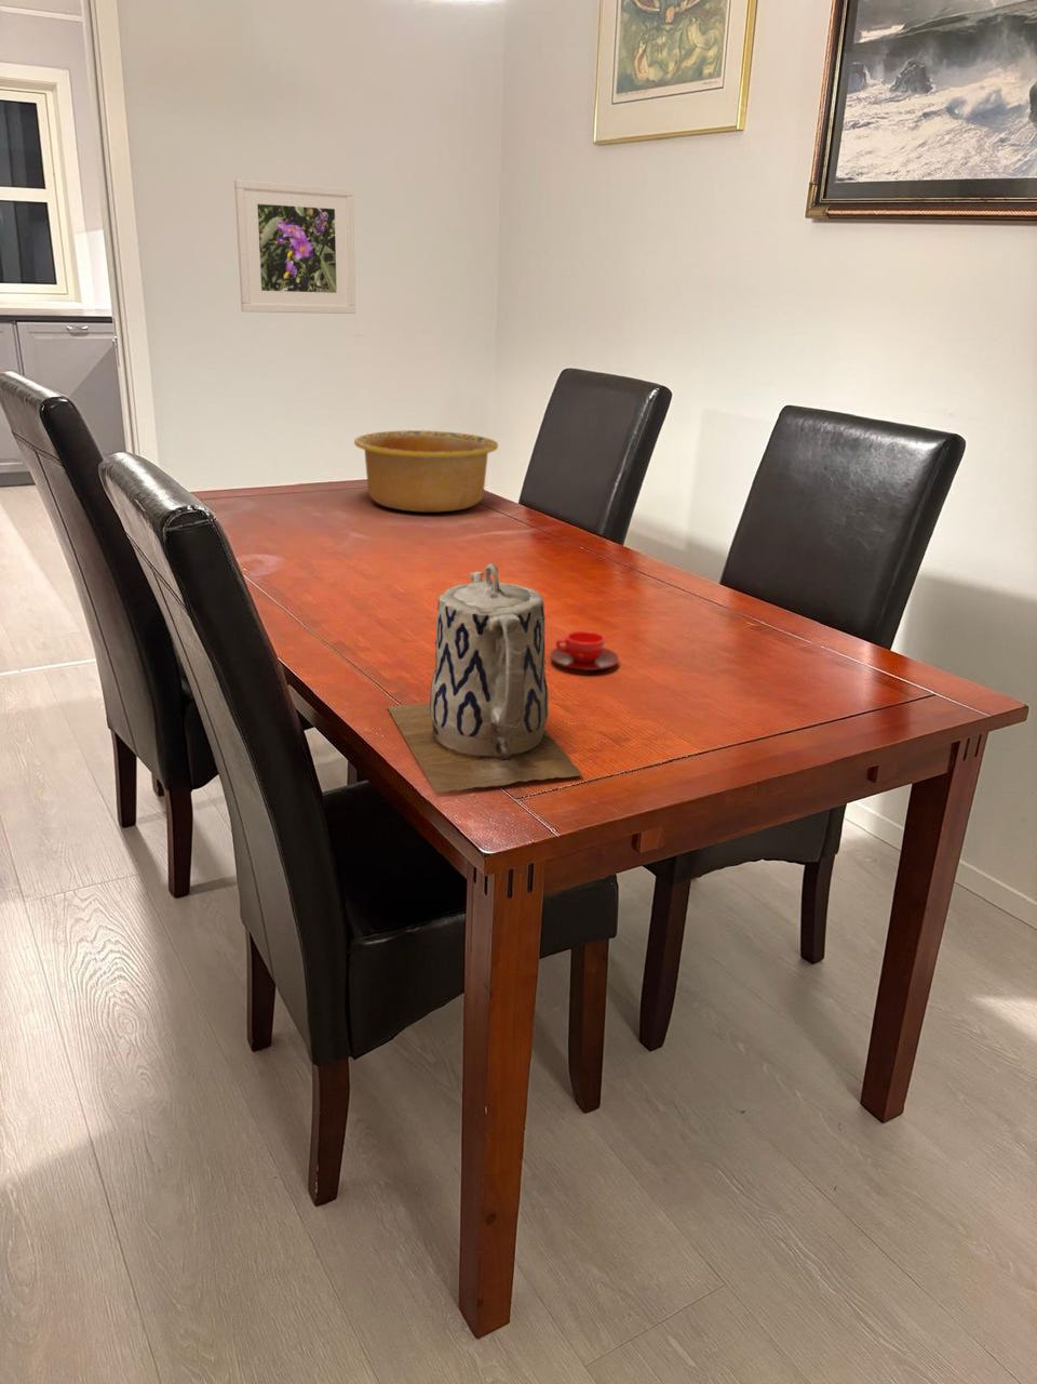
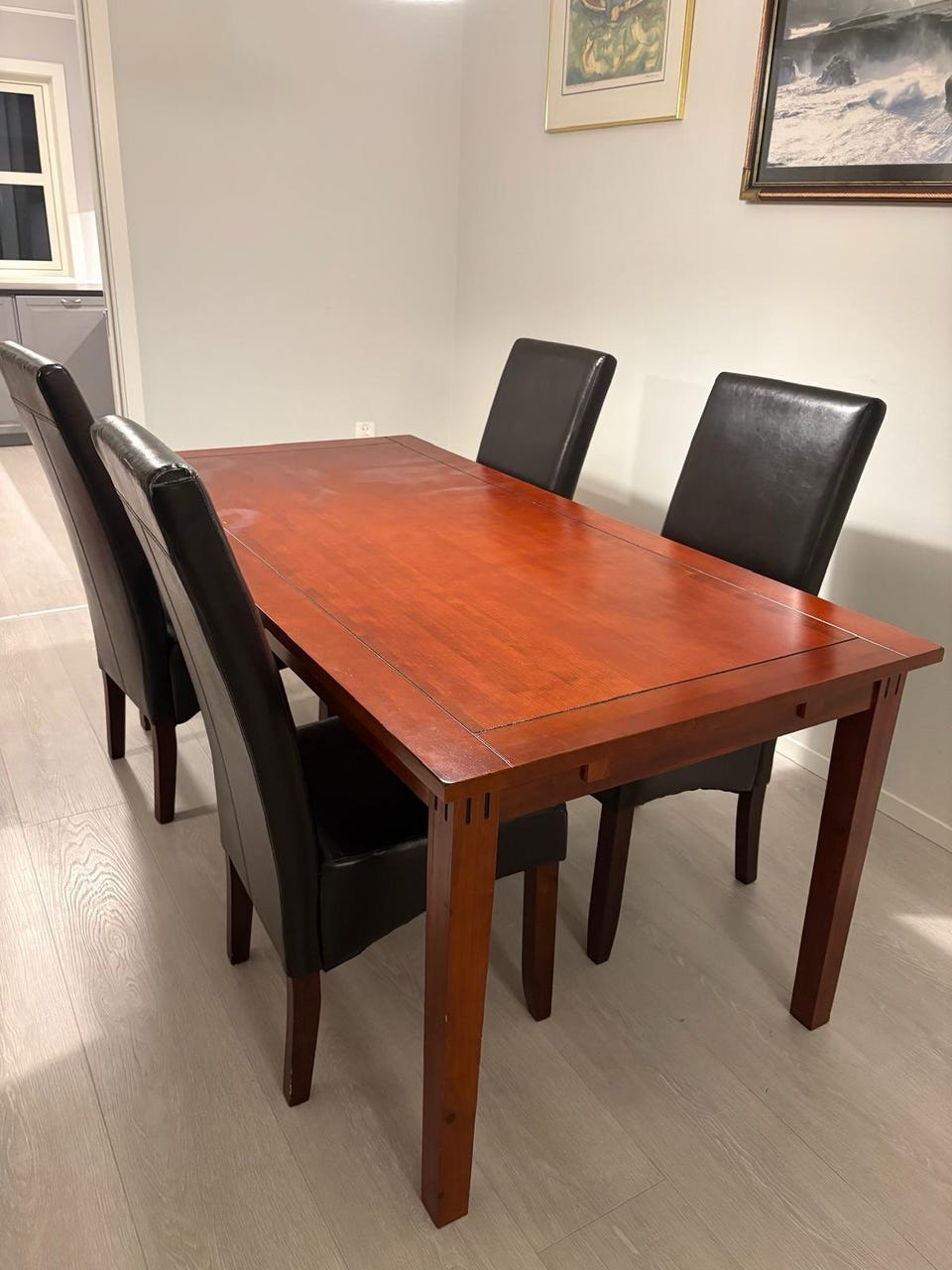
- teacup (584, 648)
- bowl (426, 473)
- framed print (297, 248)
- teapot (480, 655)
